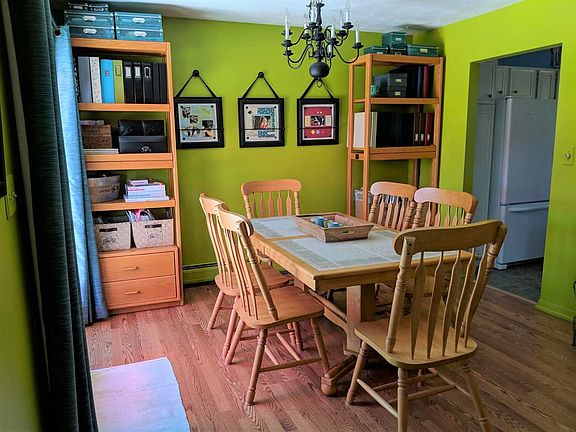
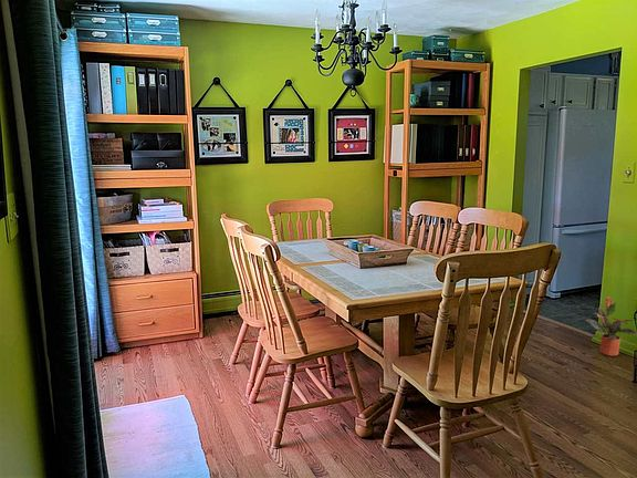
+ potted plant (608, 328)
